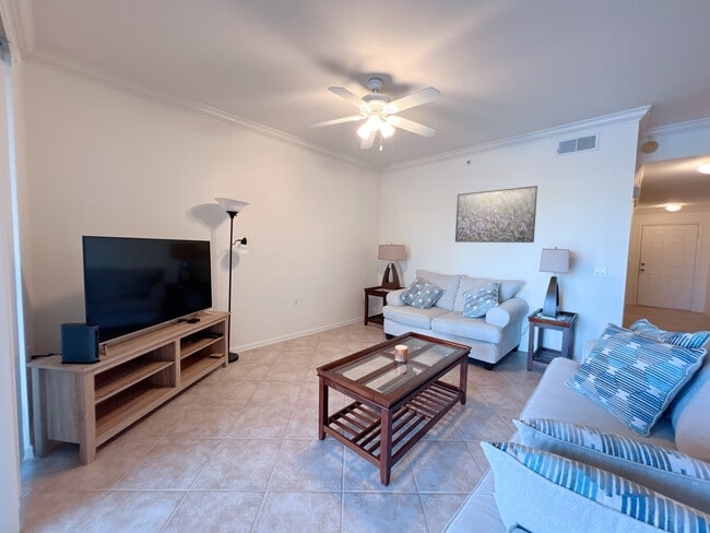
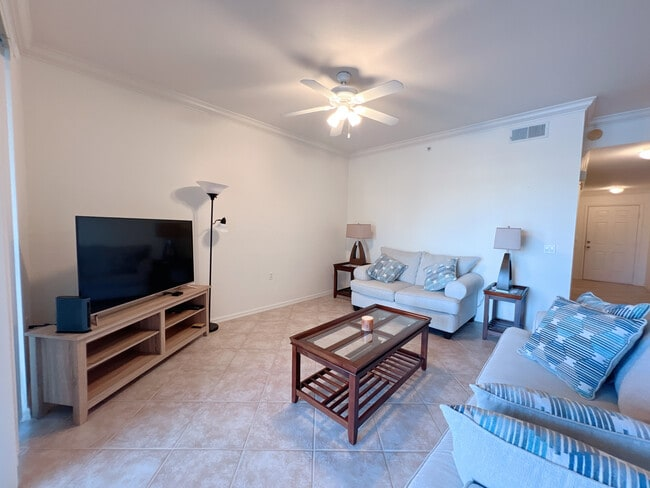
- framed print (493, 216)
